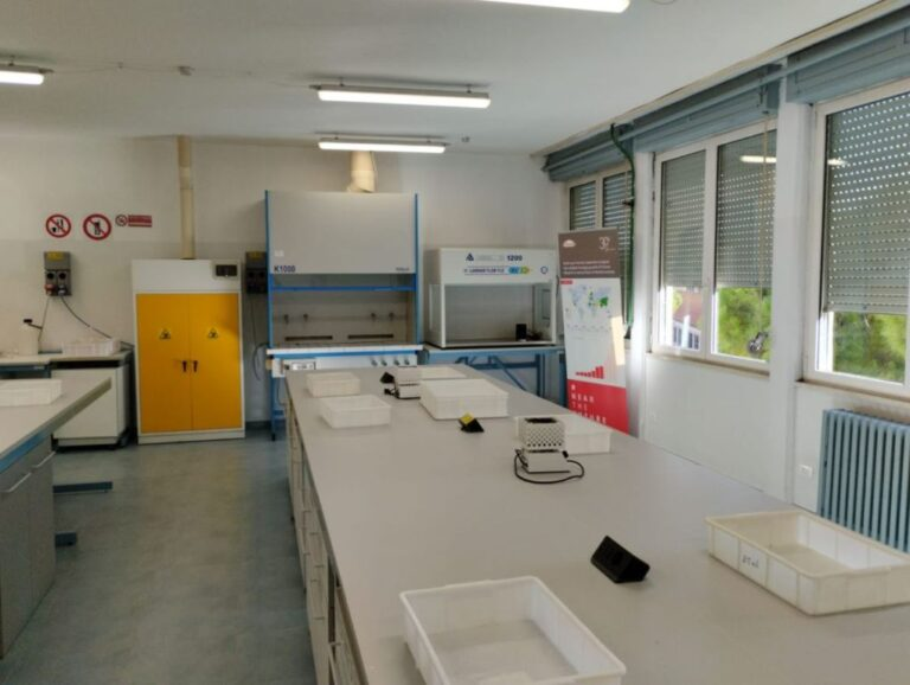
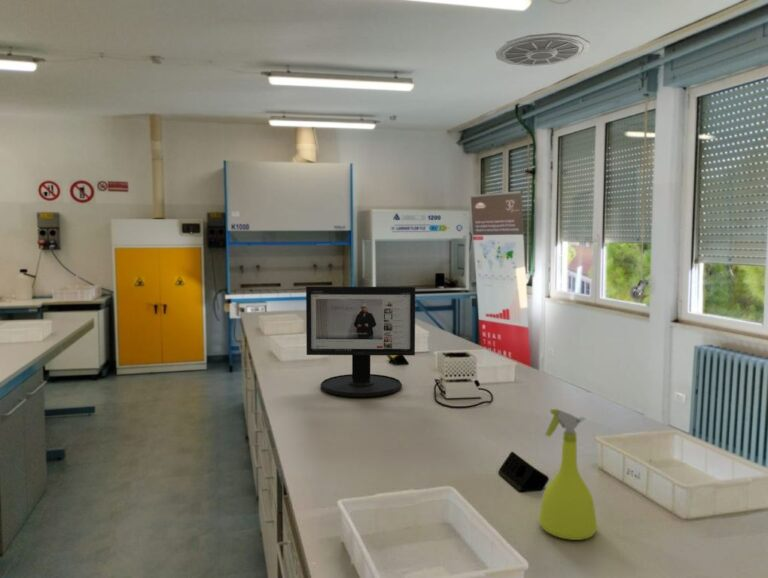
+ spray bottle (568, 467)
+ computer monitor (356, 336)
+ ceiling vent (541, 52)
